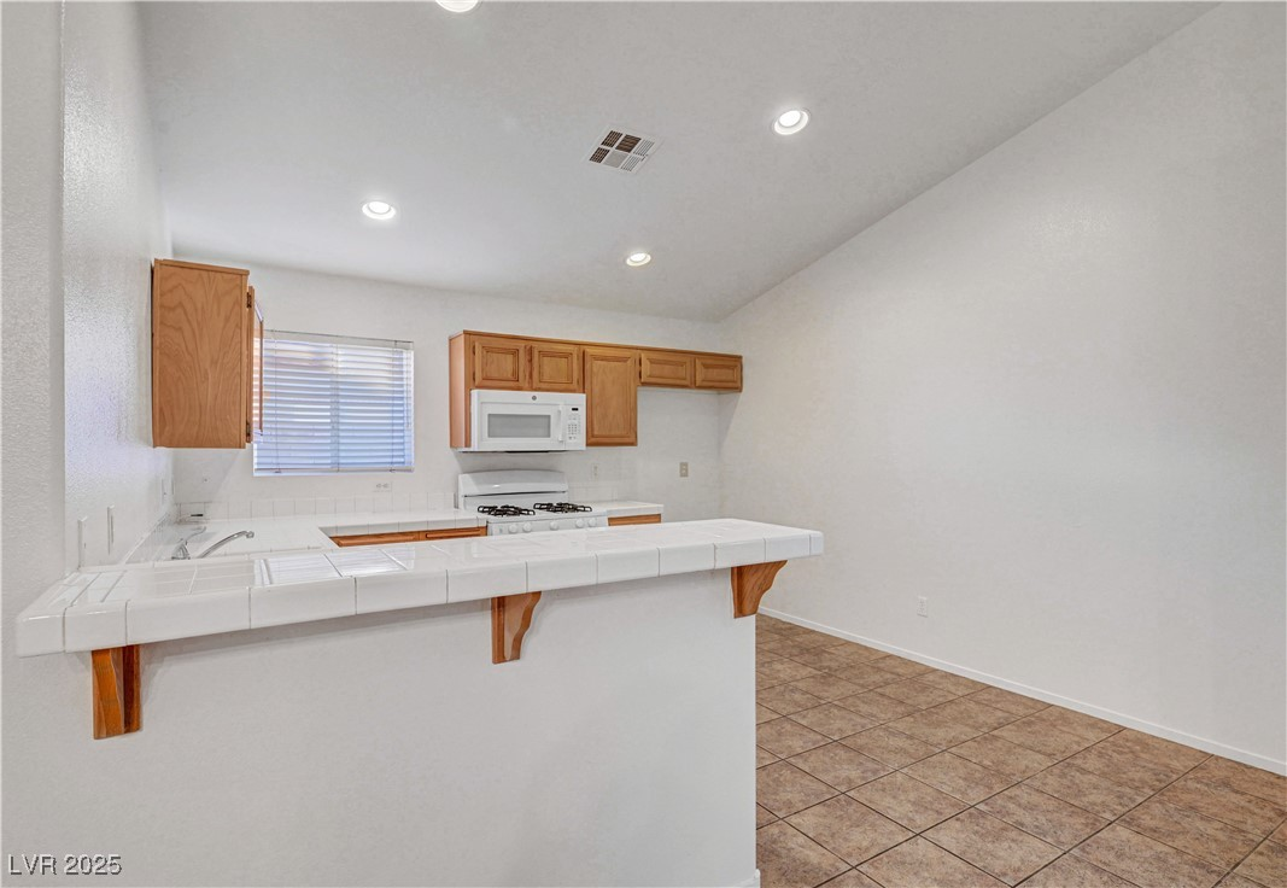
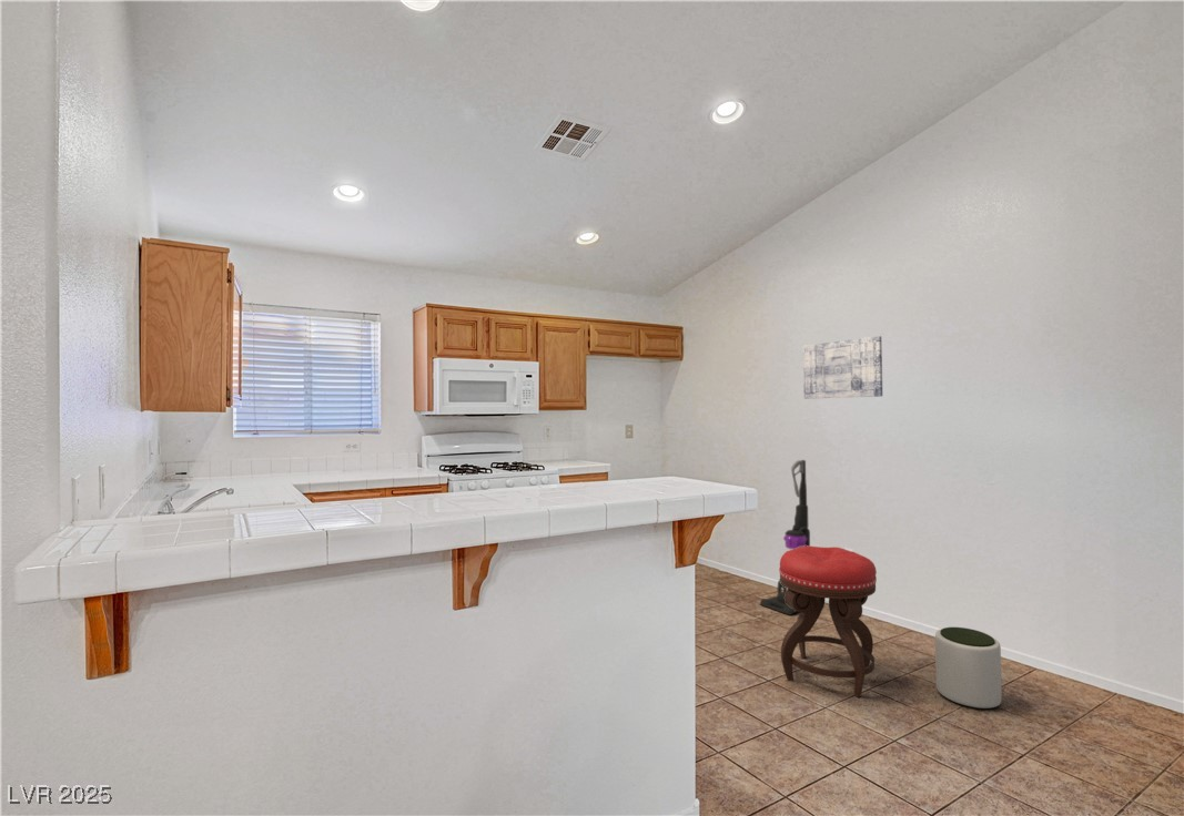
+ plant pot (967, 665)
+ vacuum cleaner (791, 532)
+ stool (830, 613)
+ wall art (840, 369)
